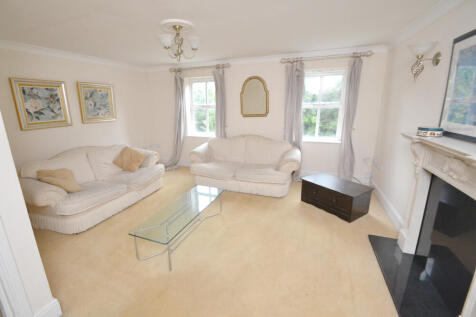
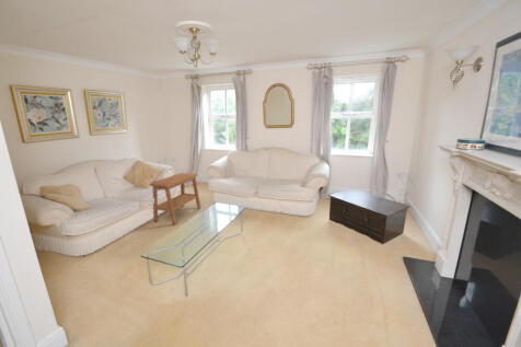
+ side table (176, 196)
